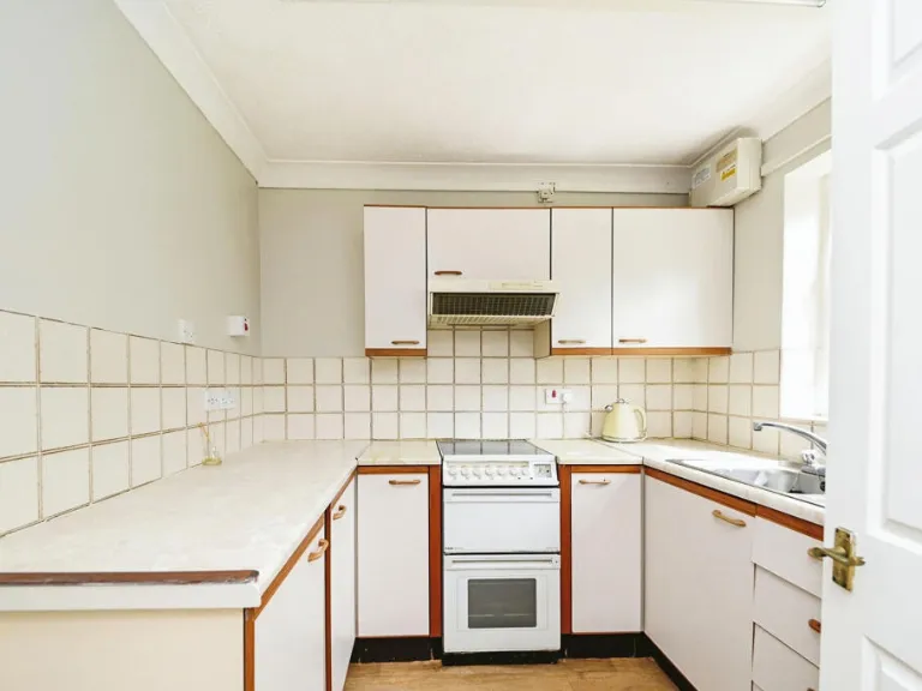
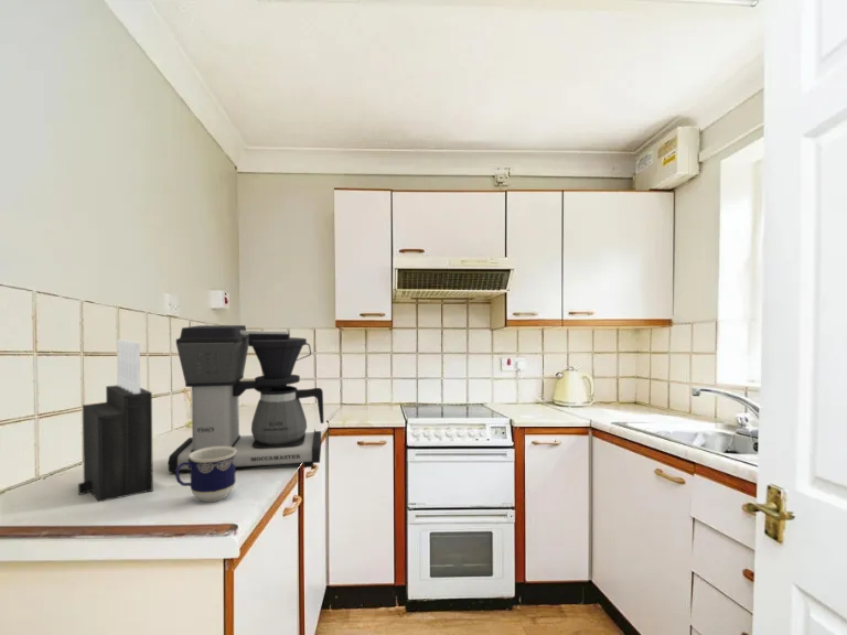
+ coffee maker (255, 389)
+ knife block (110, 415)
+ cup (206, 476)
